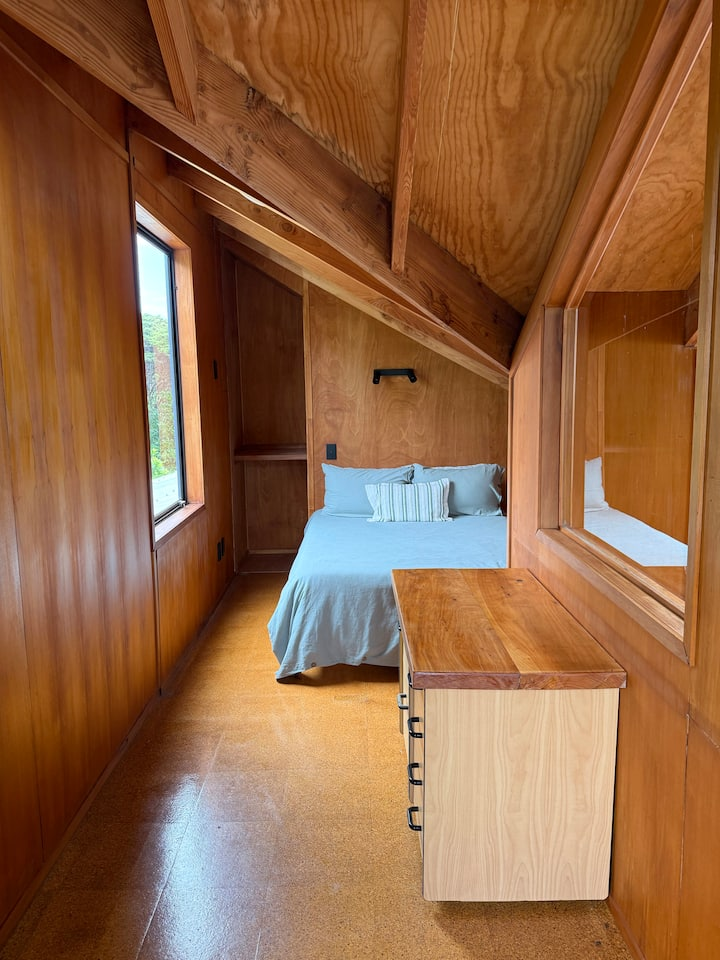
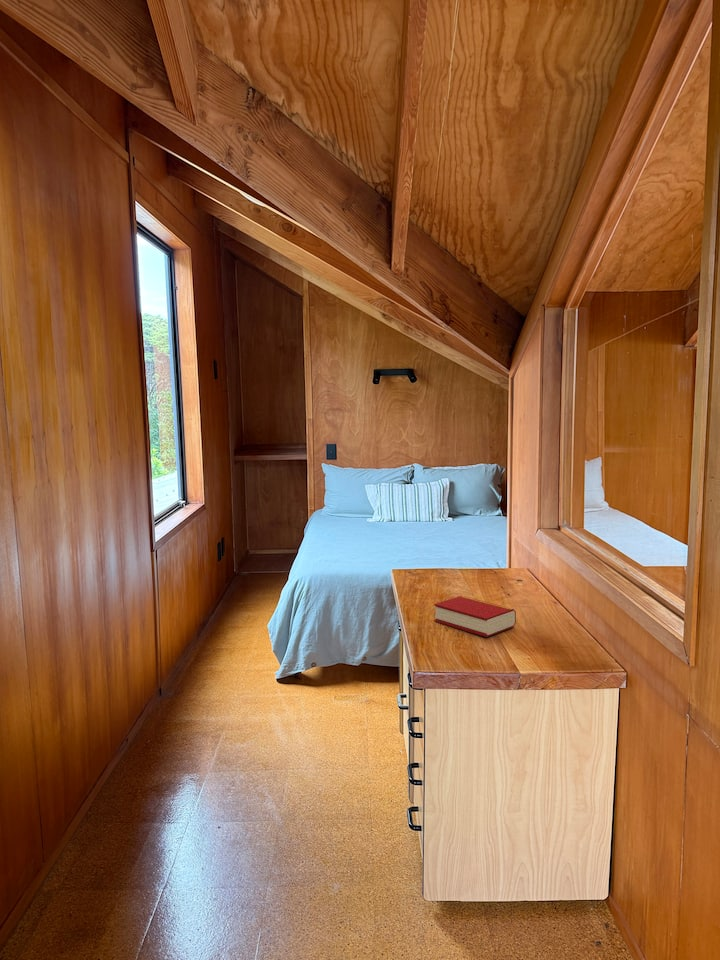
+ book (474, 614)
